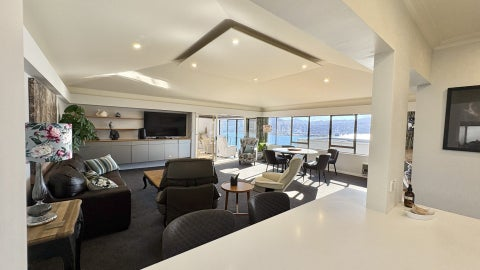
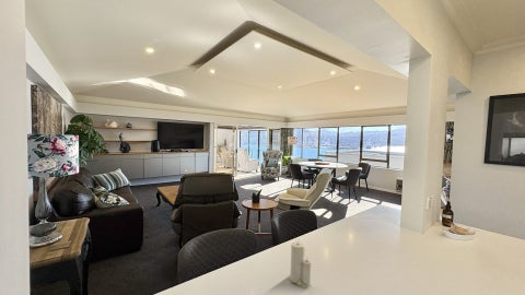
+ candle (301, 259)
